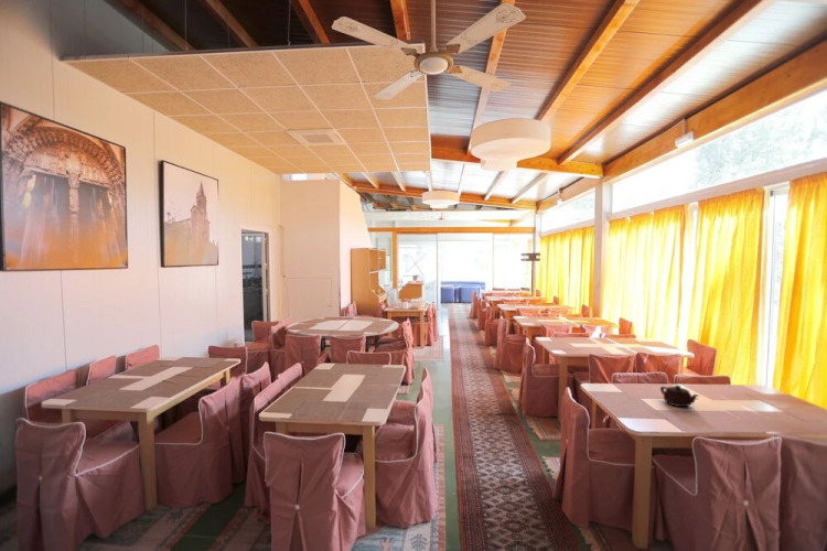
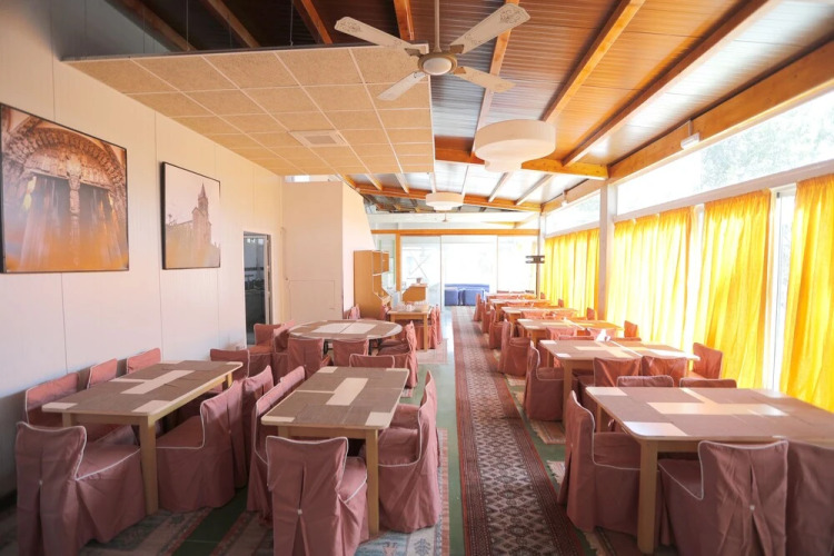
- teapot (678, 395)
